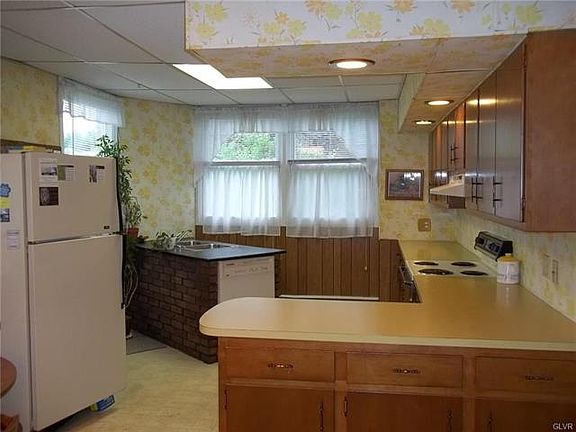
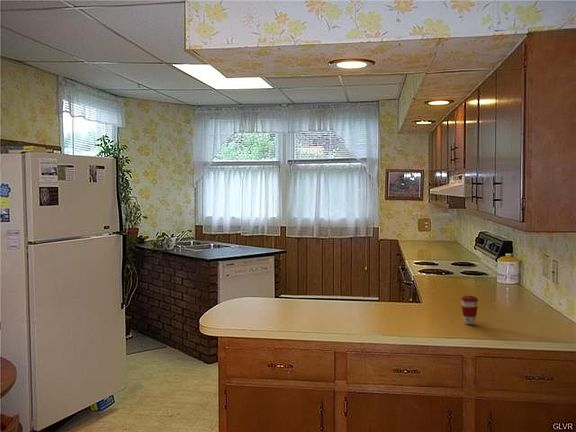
+ coffee cup (469, 310)
